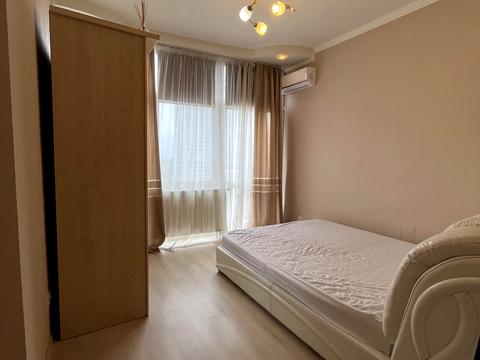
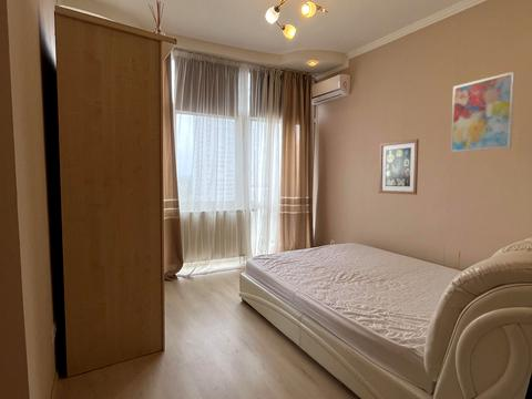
+ wall art (480, 115)
+ wall art (397, 167)
